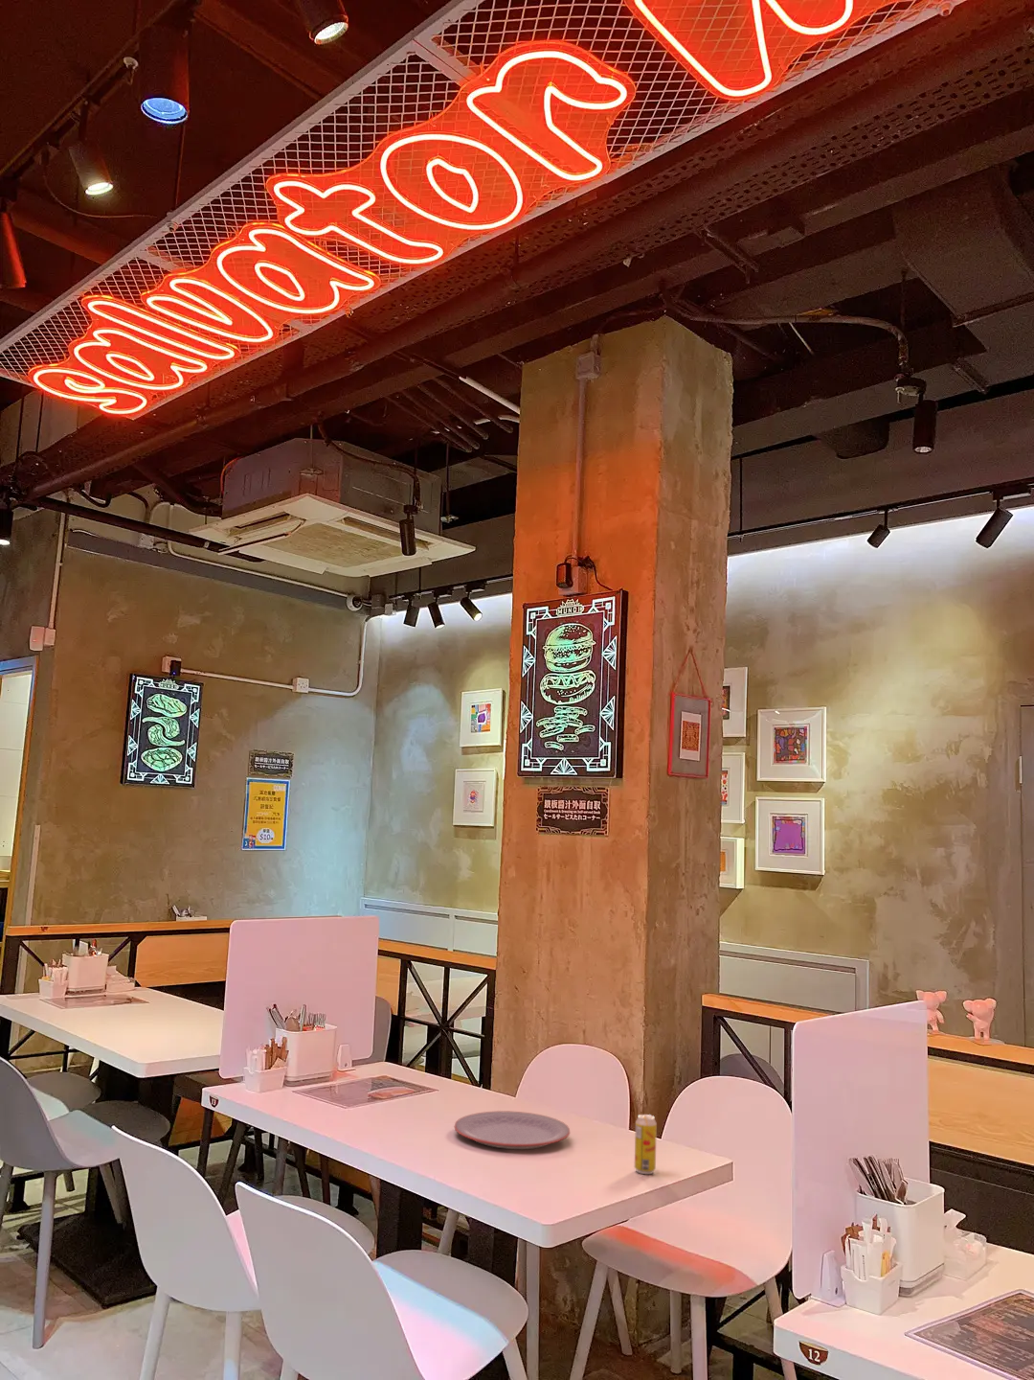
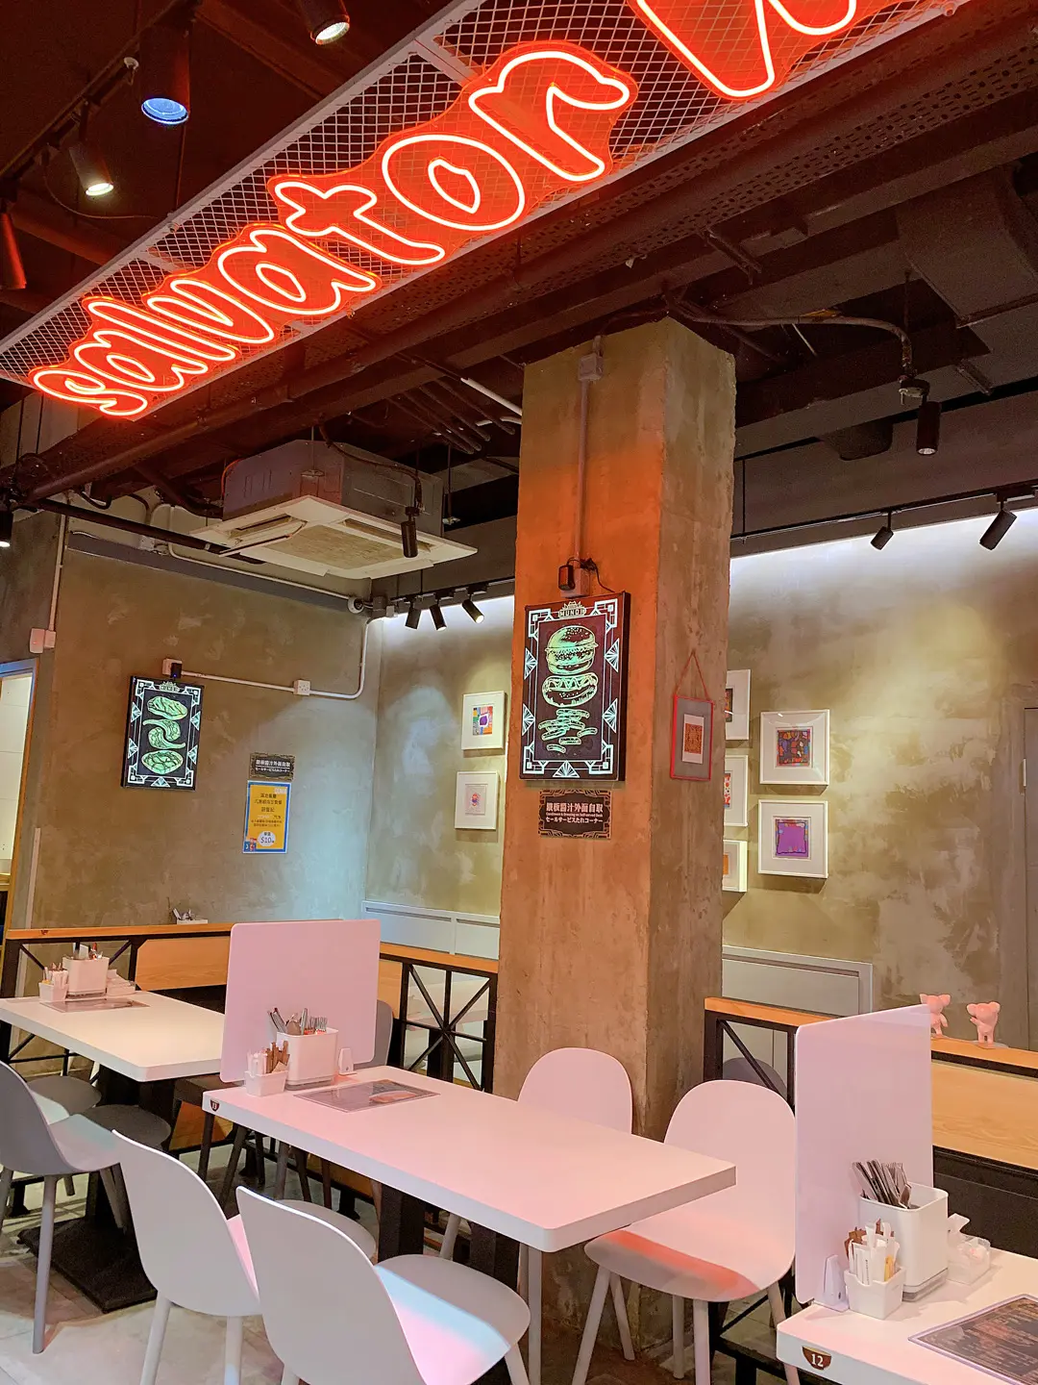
- beverage can (645, 1142)
- plate (512, 1132)
